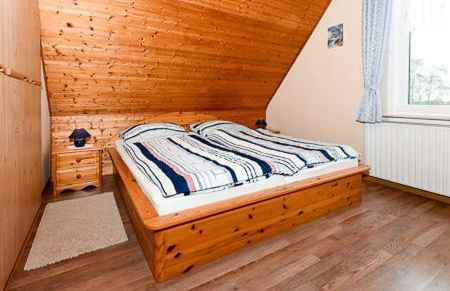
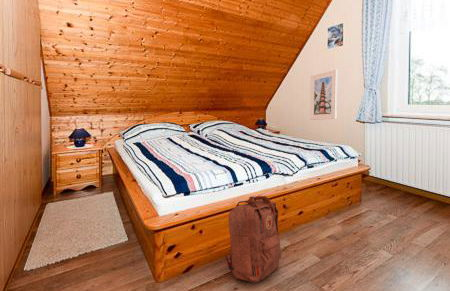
+ backpack (252, 233)
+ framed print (322, 96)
